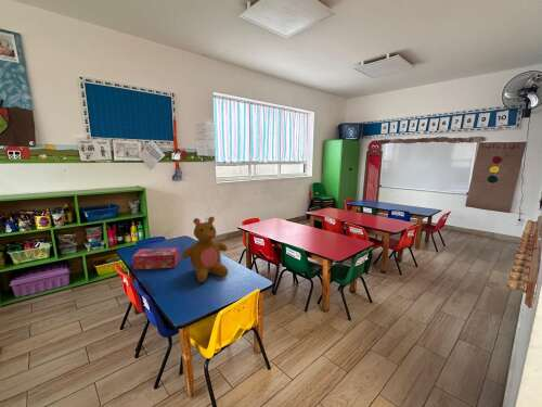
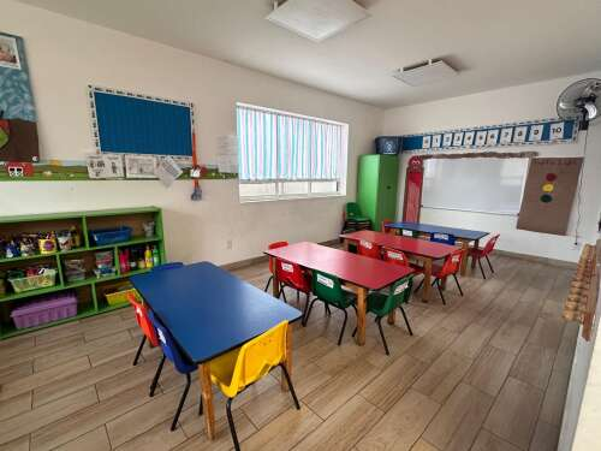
- teddy bear (207, 246)
- tissue box (157, 257)
